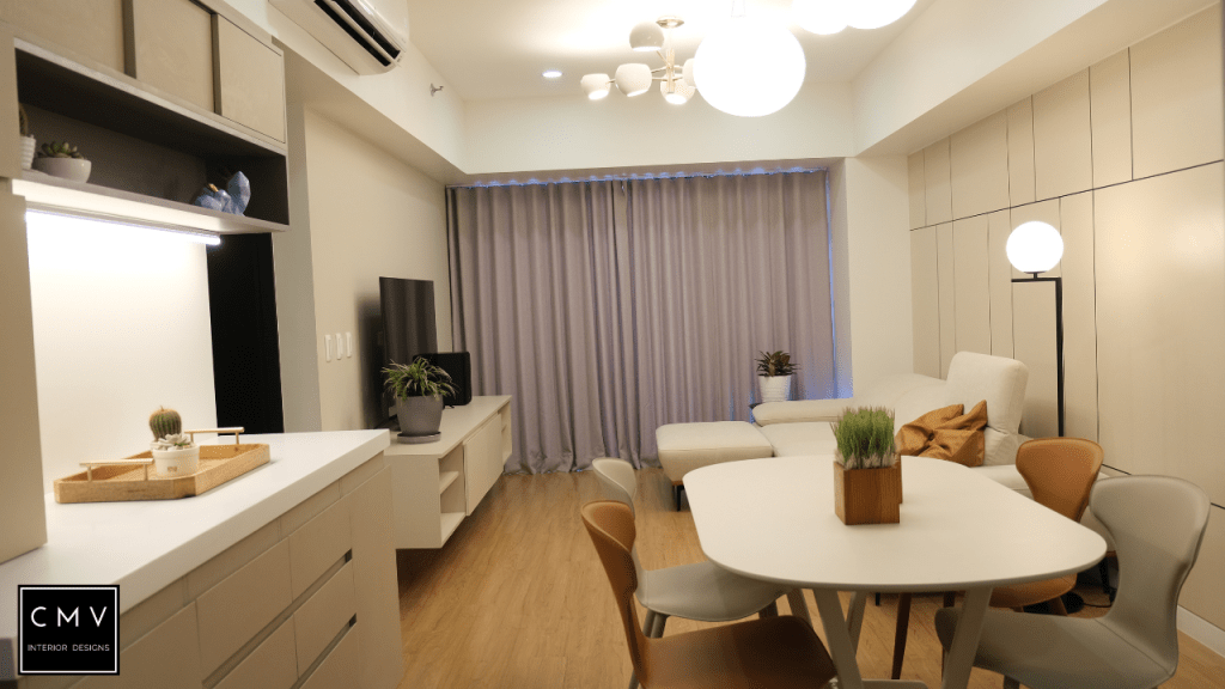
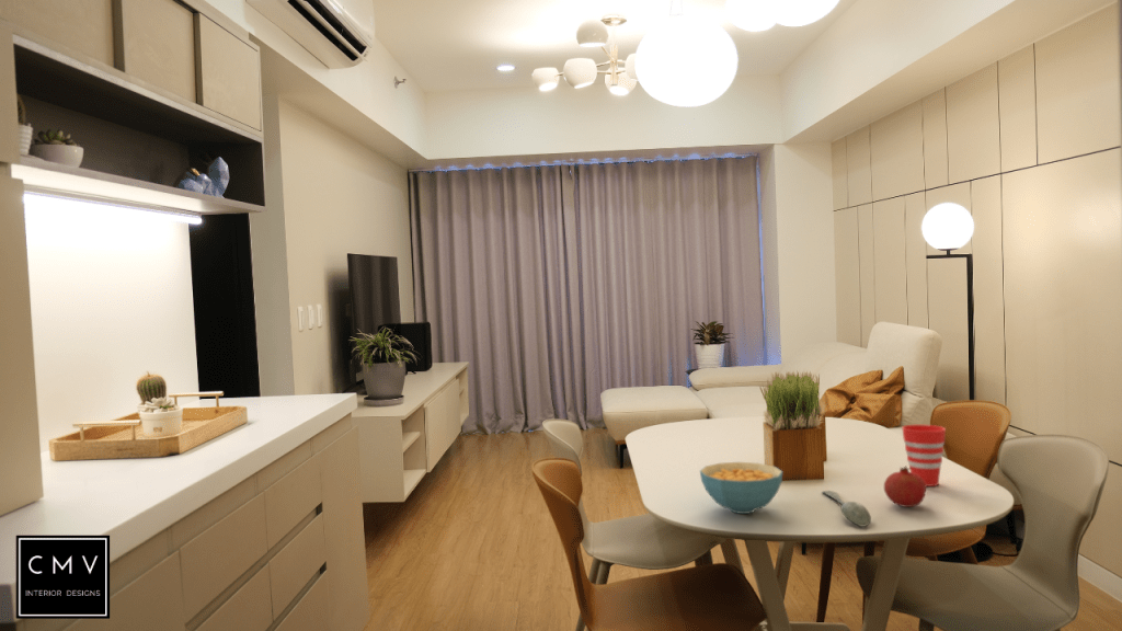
+ fruit (904, 485)
+ spoon (842, 501)
+ cereal bowl (741, 490)
+ cup (924, 455)
